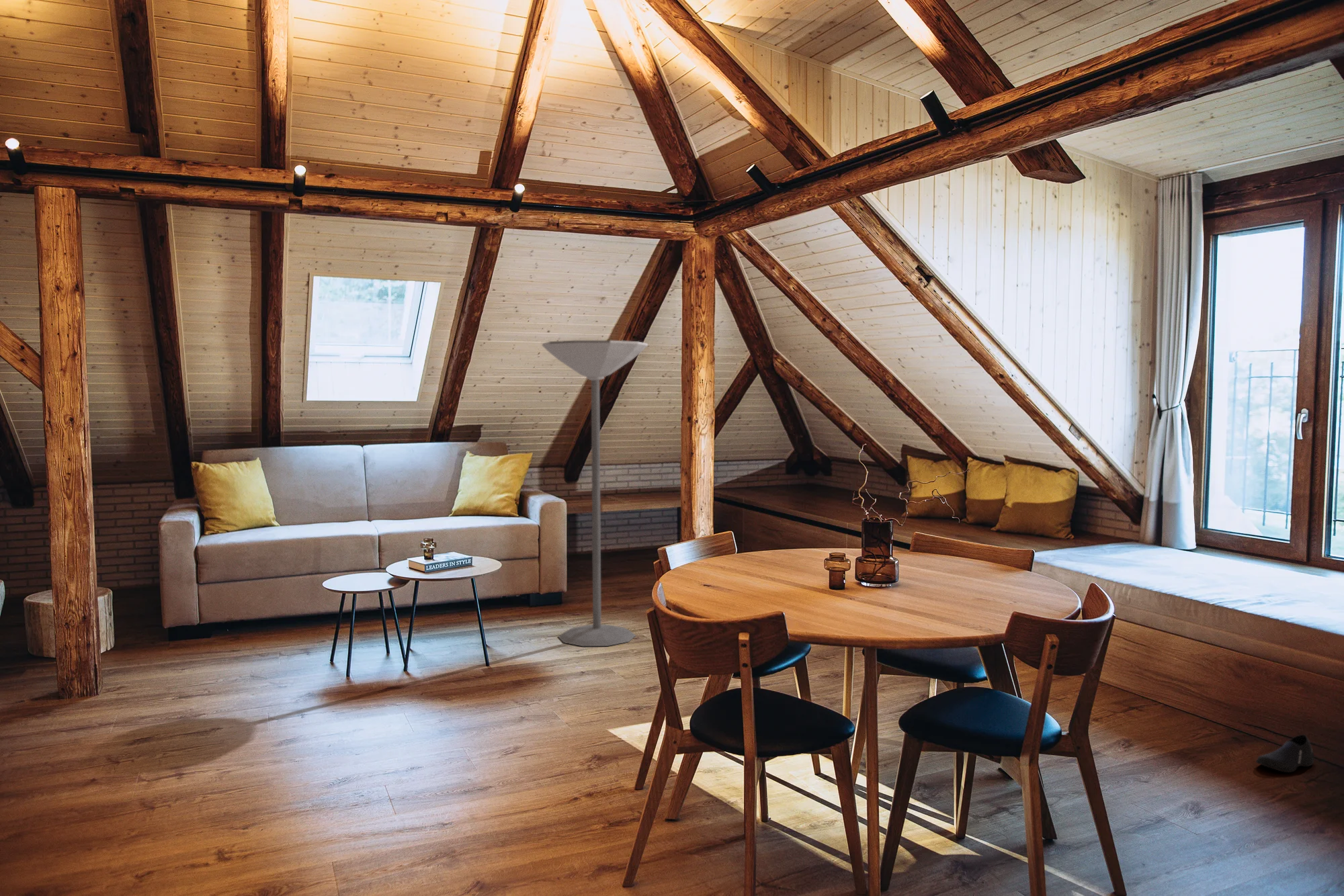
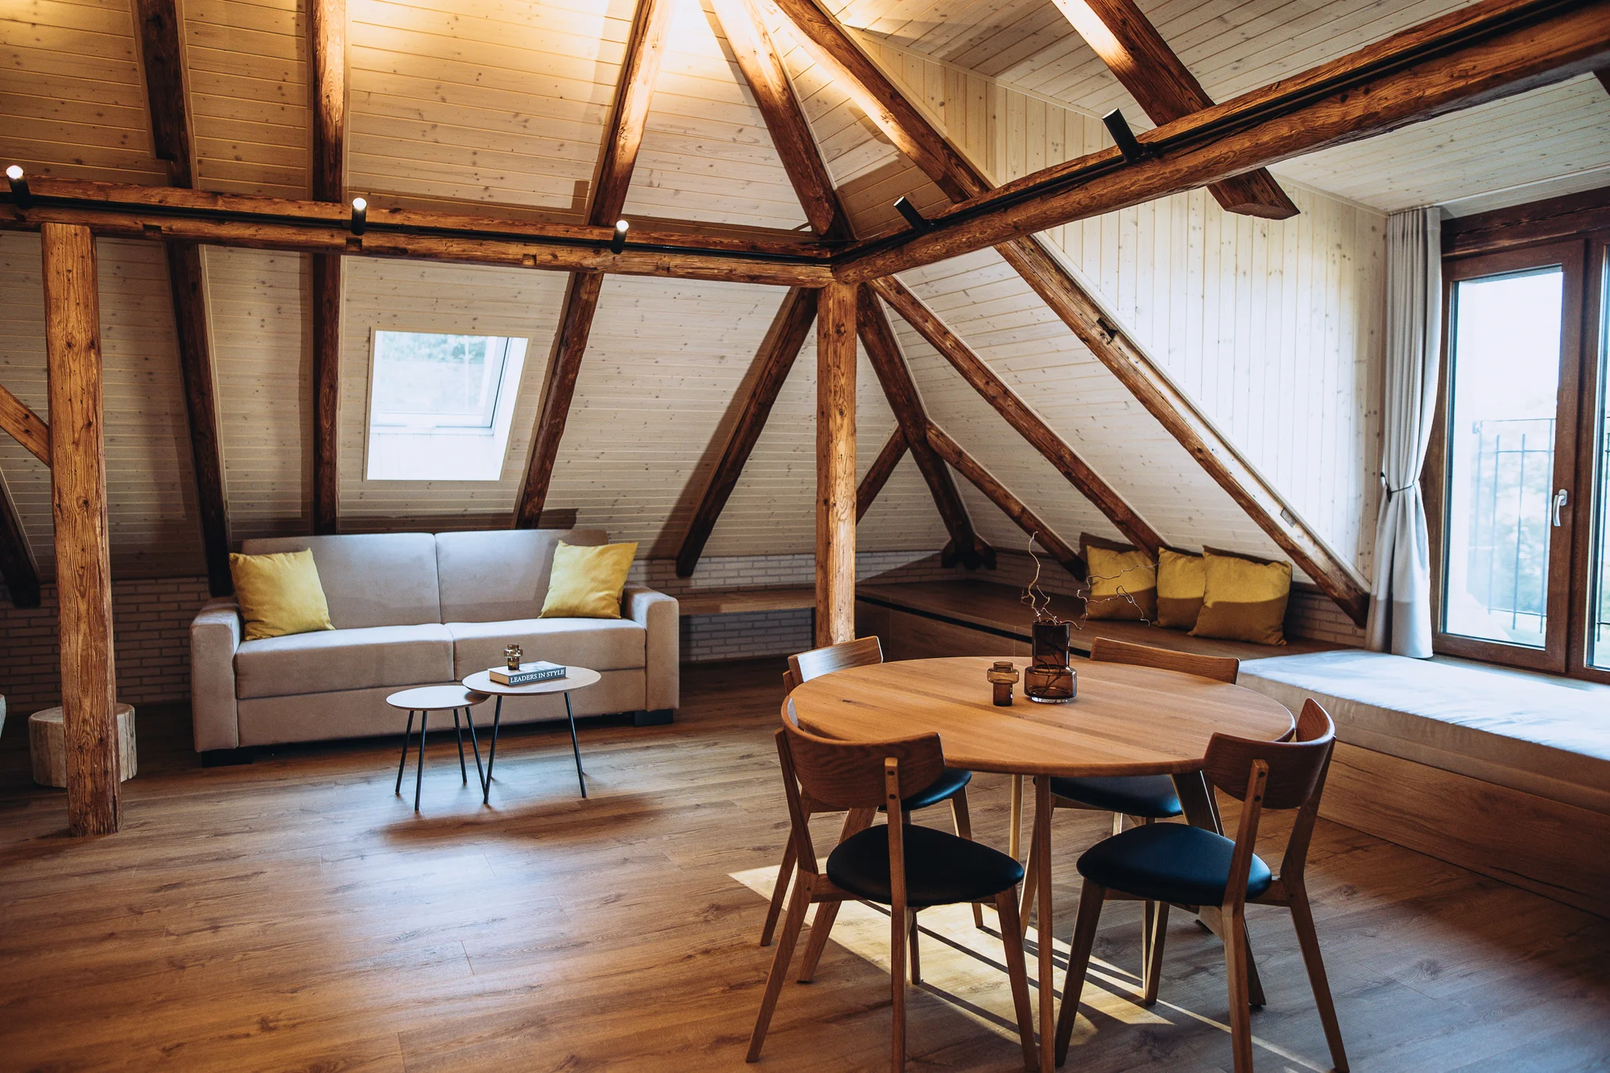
- floor lamp (596, 491)
- shoe (1286, 752)
